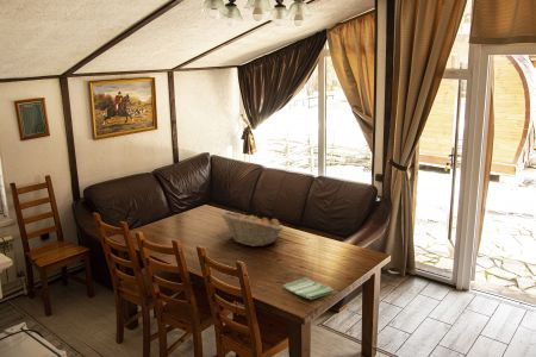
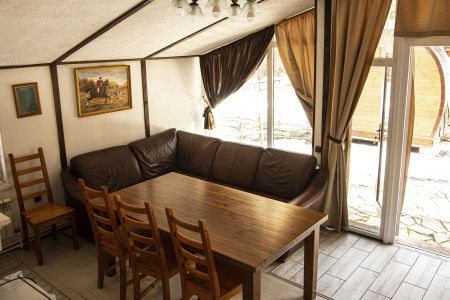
- fruit basket (251, 225)
- dish towel (307, 287)
